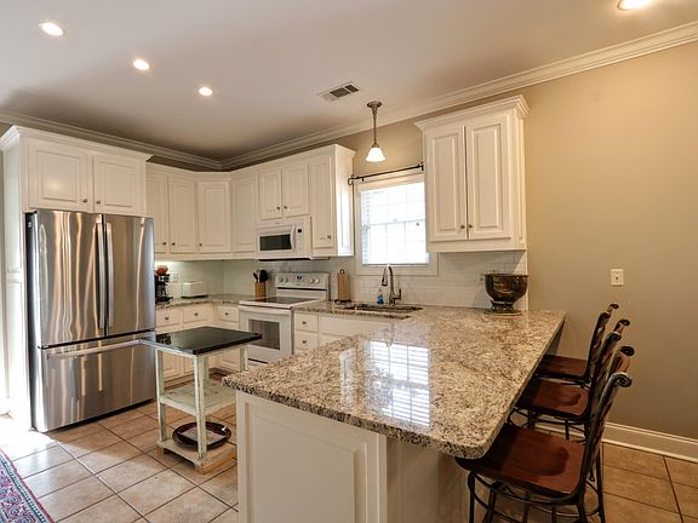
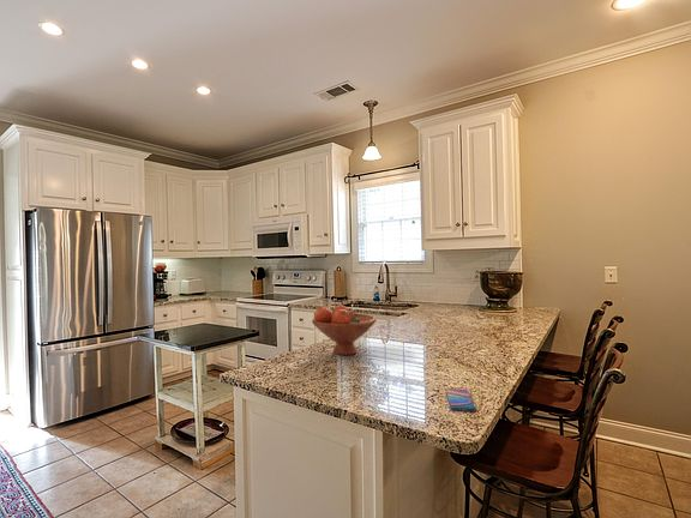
+ smartphone (459, 399)
+ fruit bowl (344, 329)
